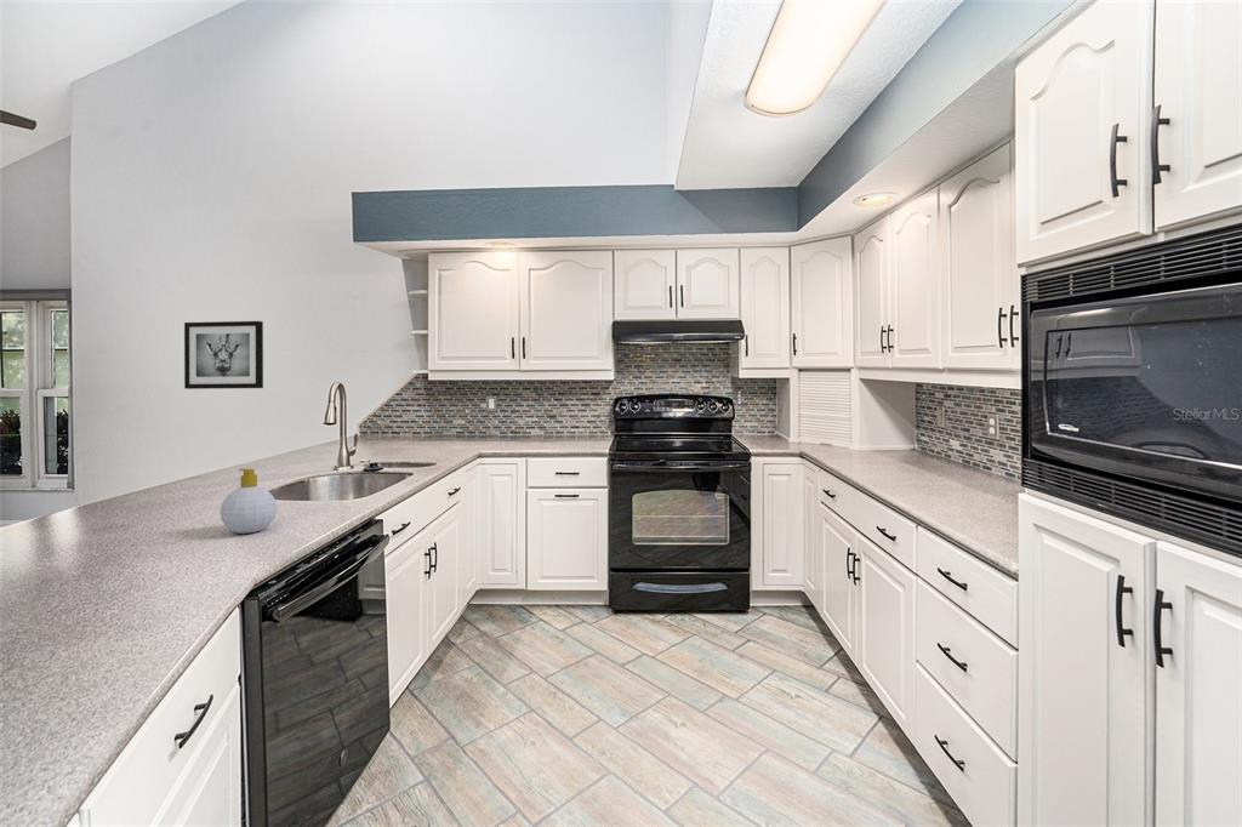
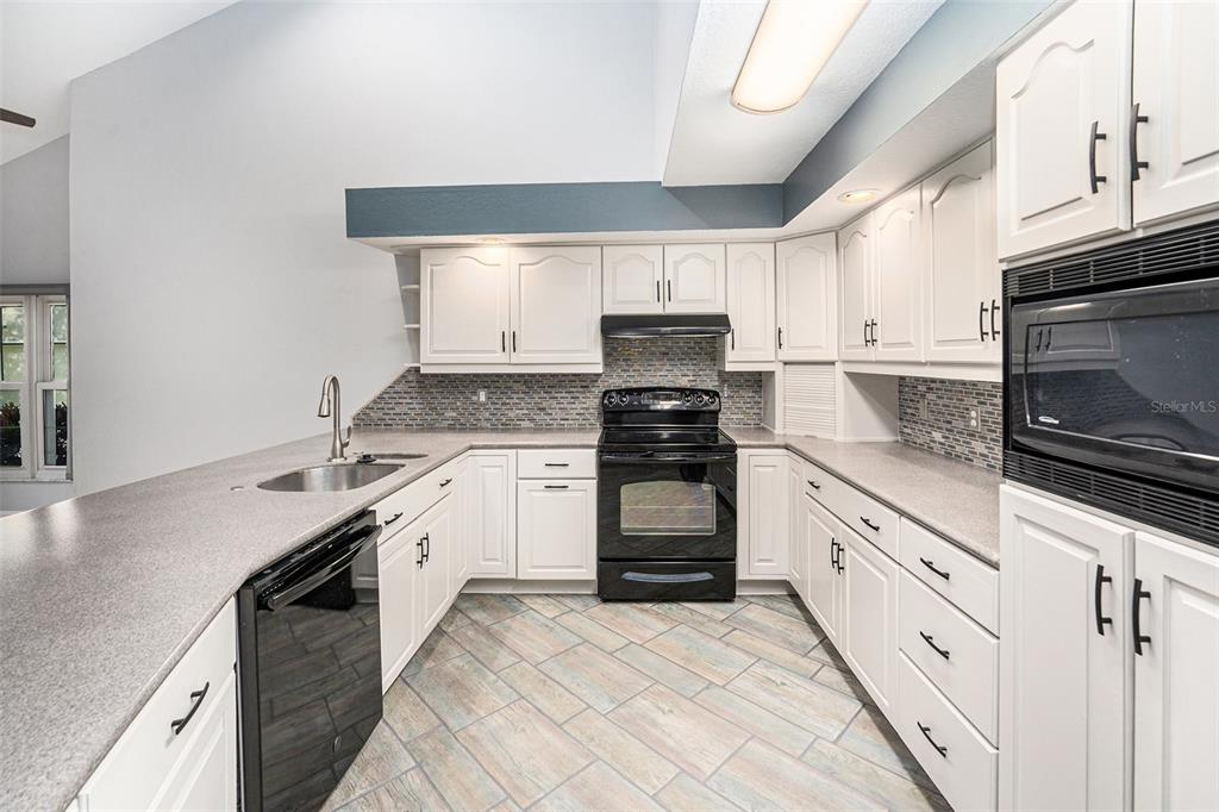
- wall art (223, 354)
- soap bottle (249, 500)
